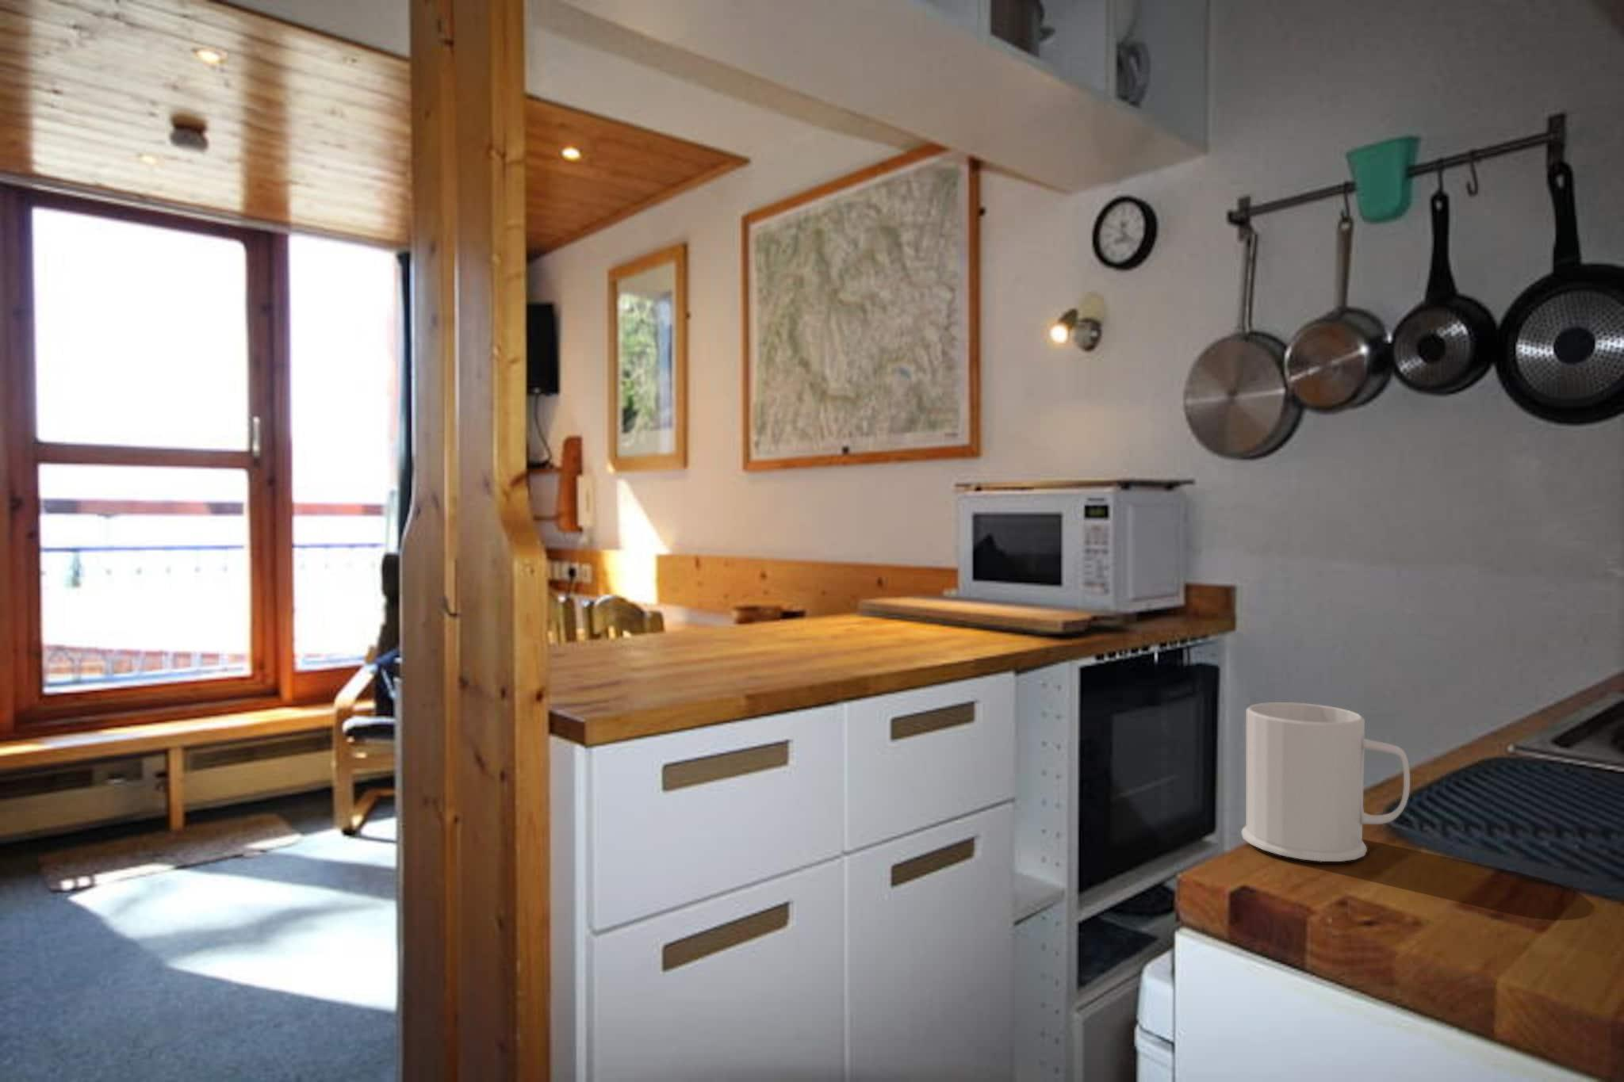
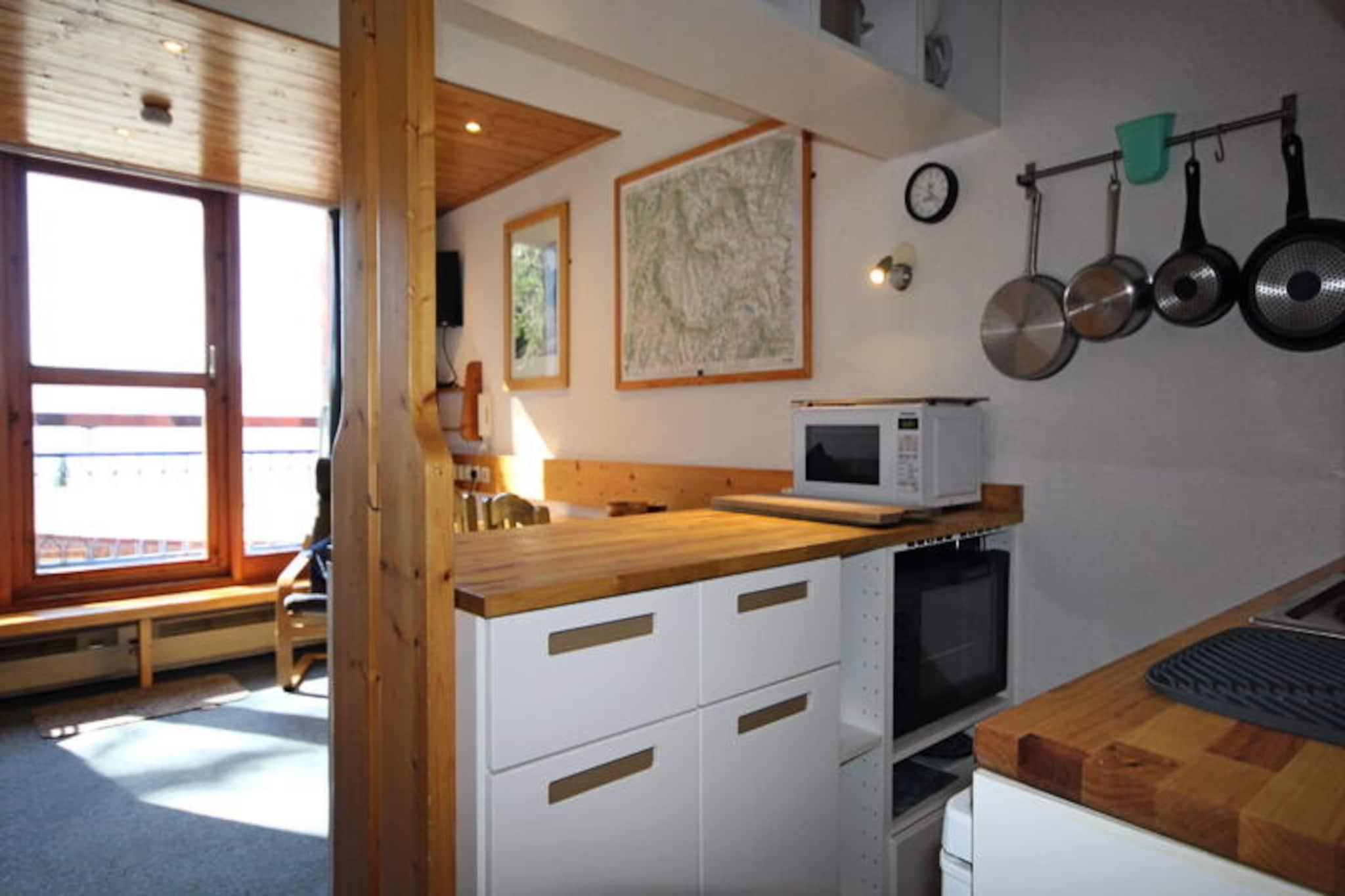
- mug (1322, 779)
